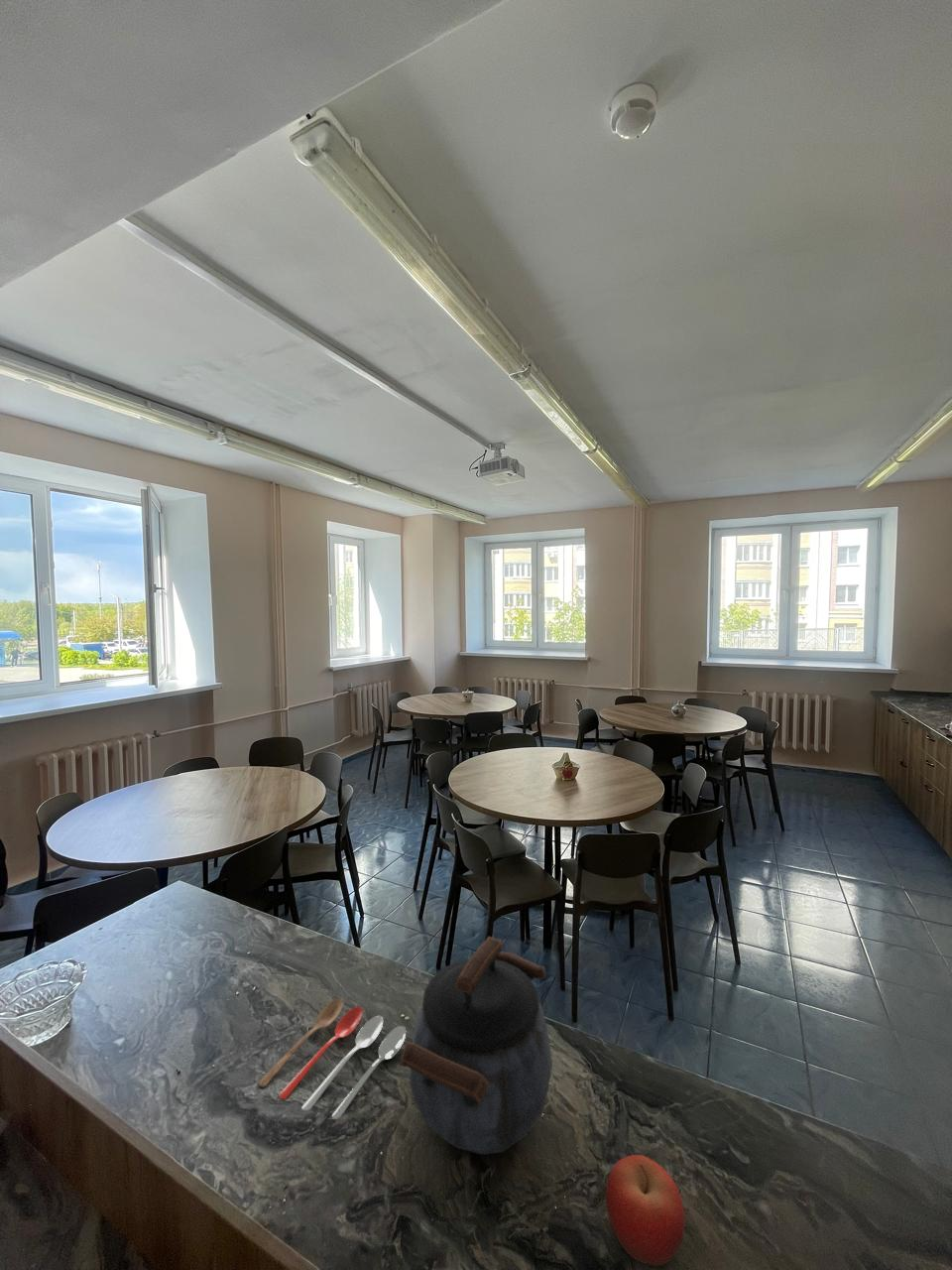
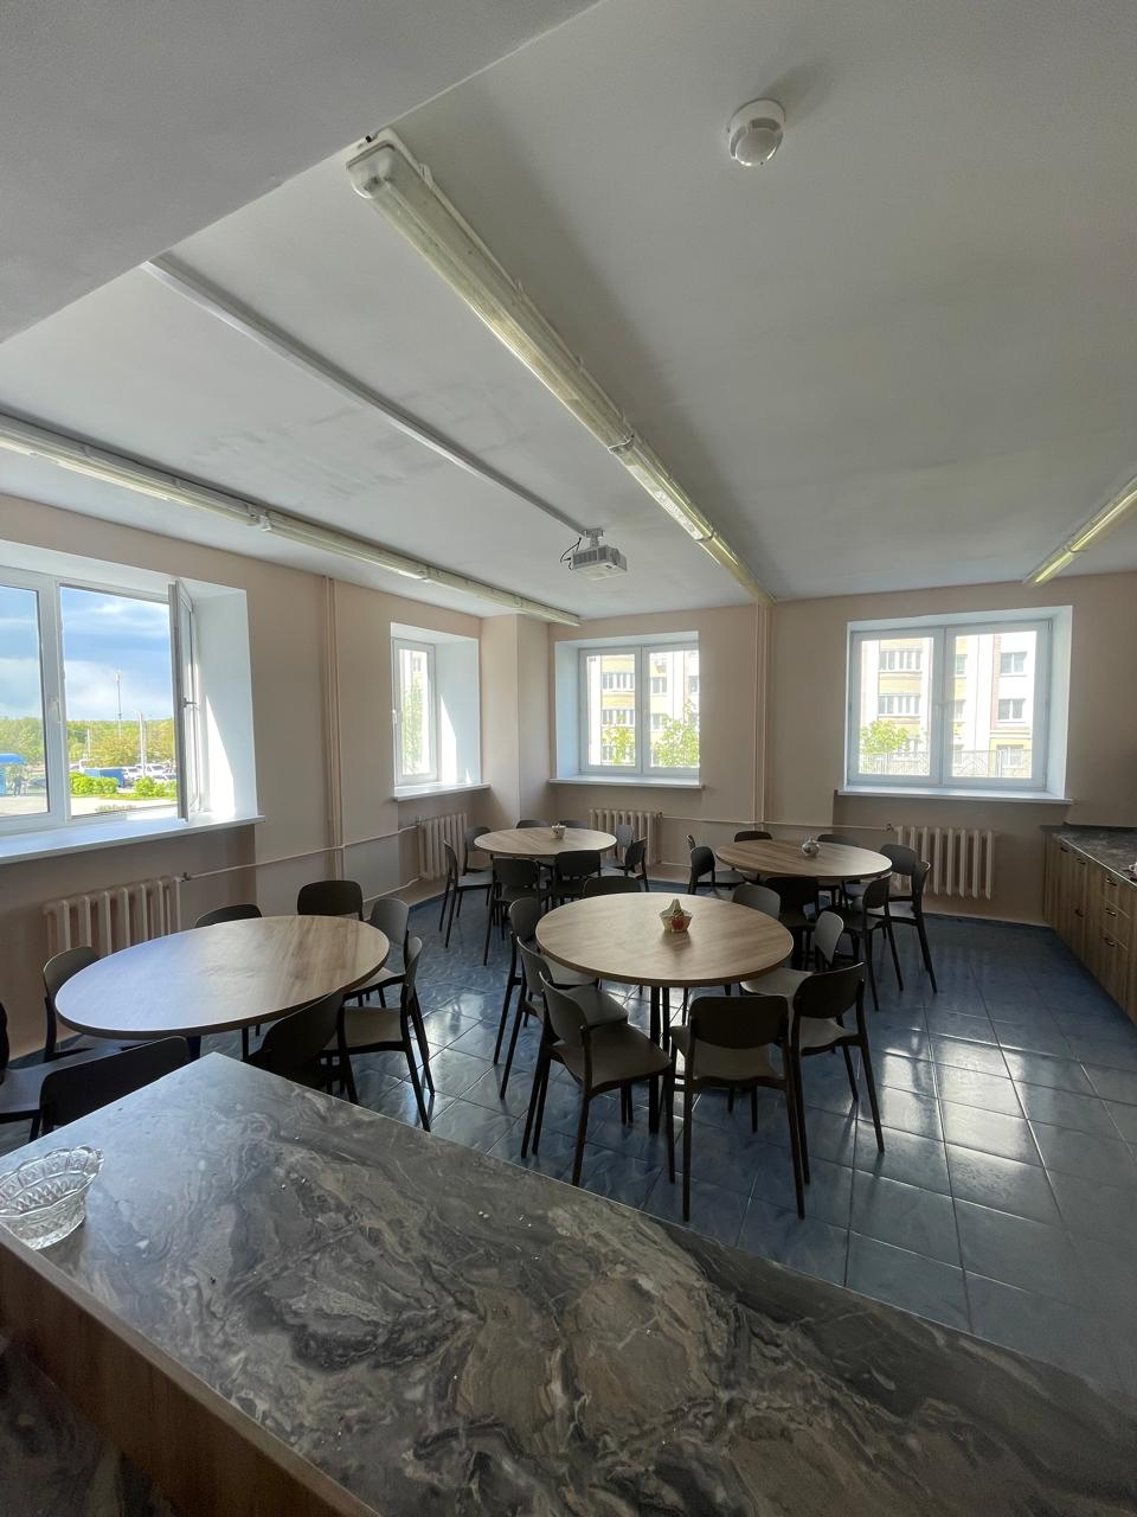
- fruit (644, 1204)
- cooking utensil (341, 1061)
- kettle (481, 1033)
